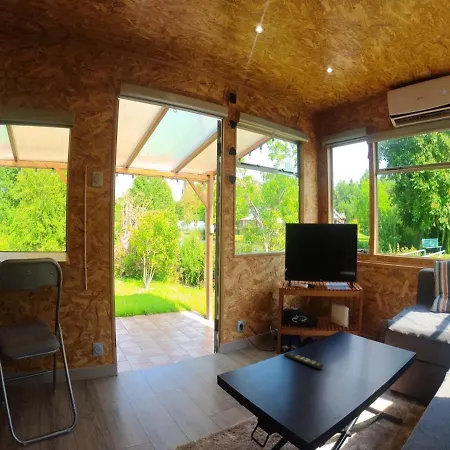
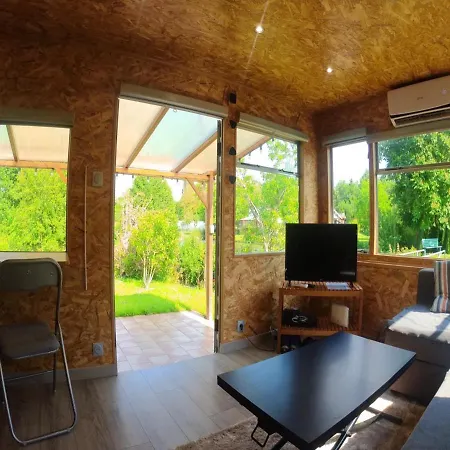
- remote control (302, 359)
